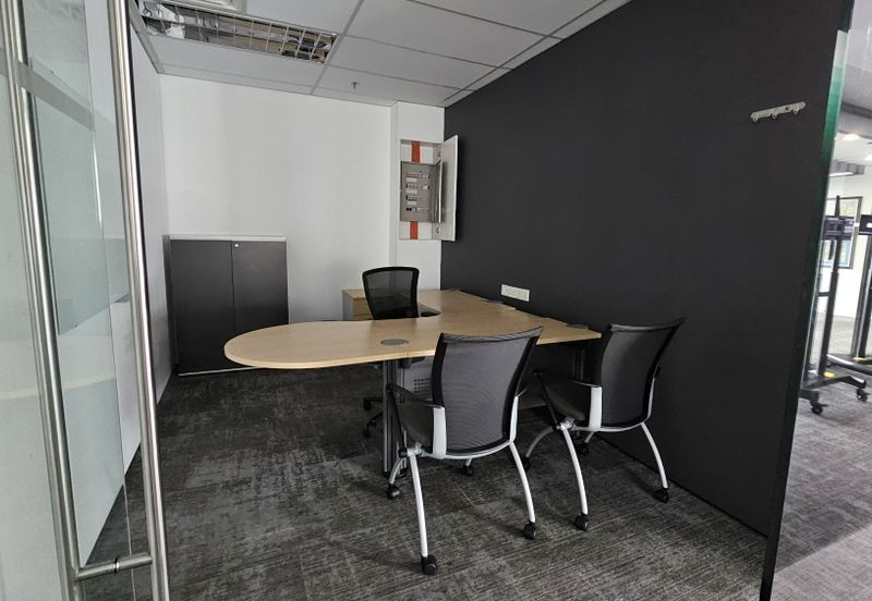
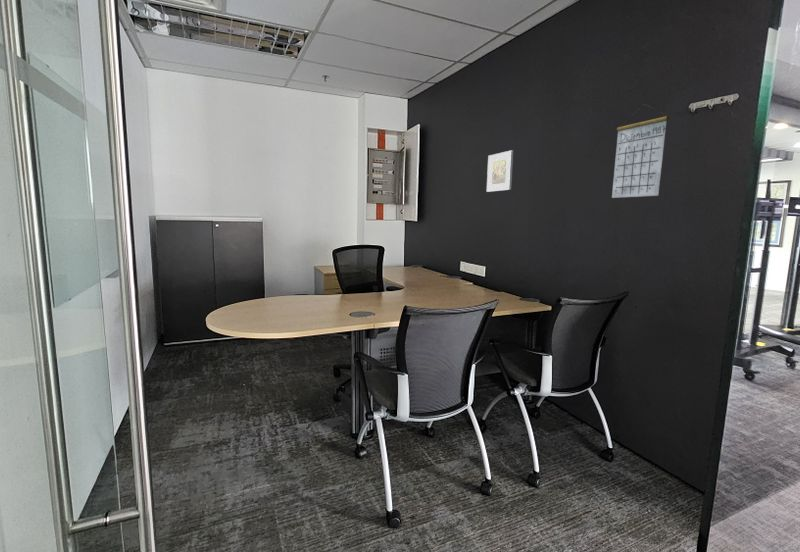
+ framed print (499, 172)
+ calendar (638, 150)
